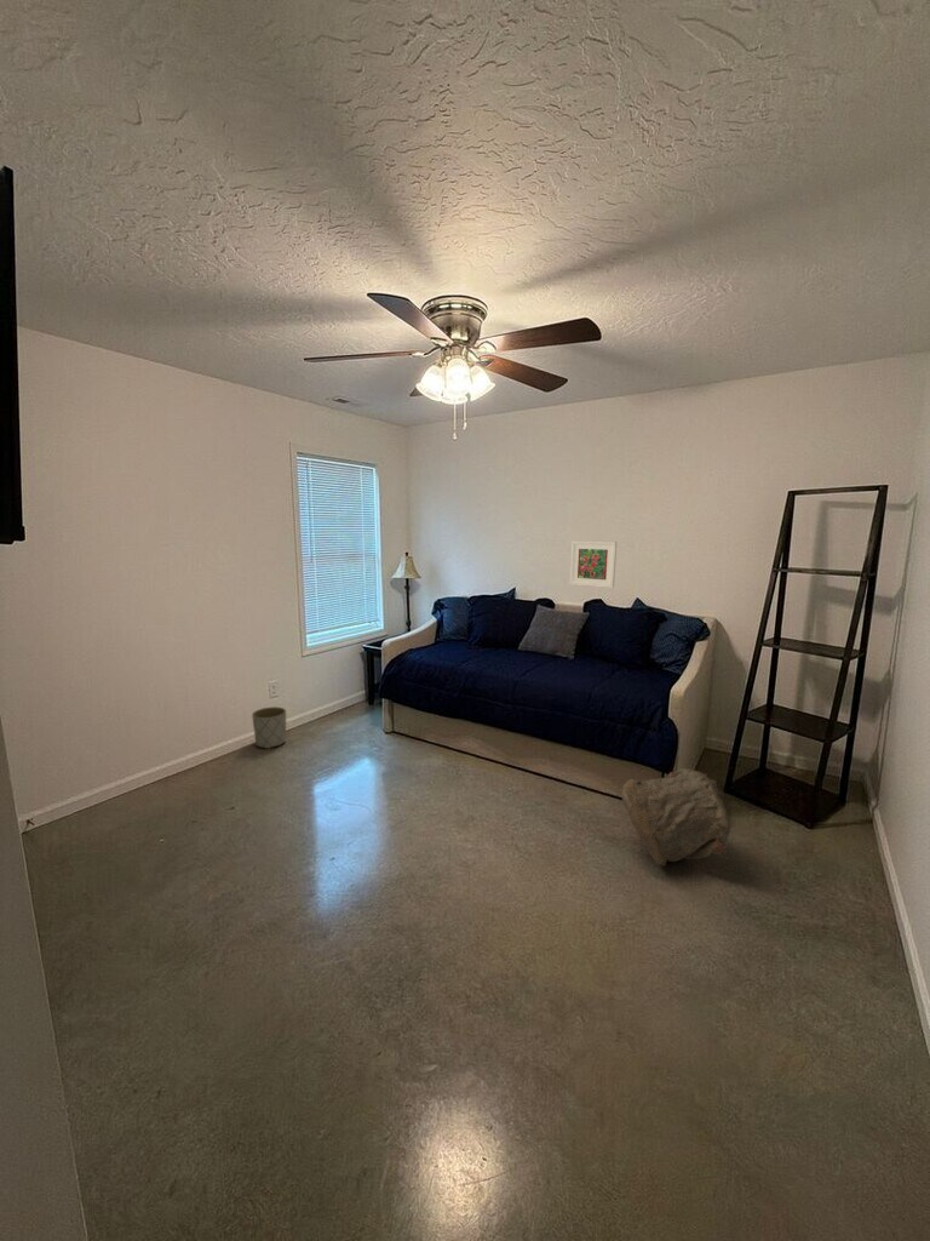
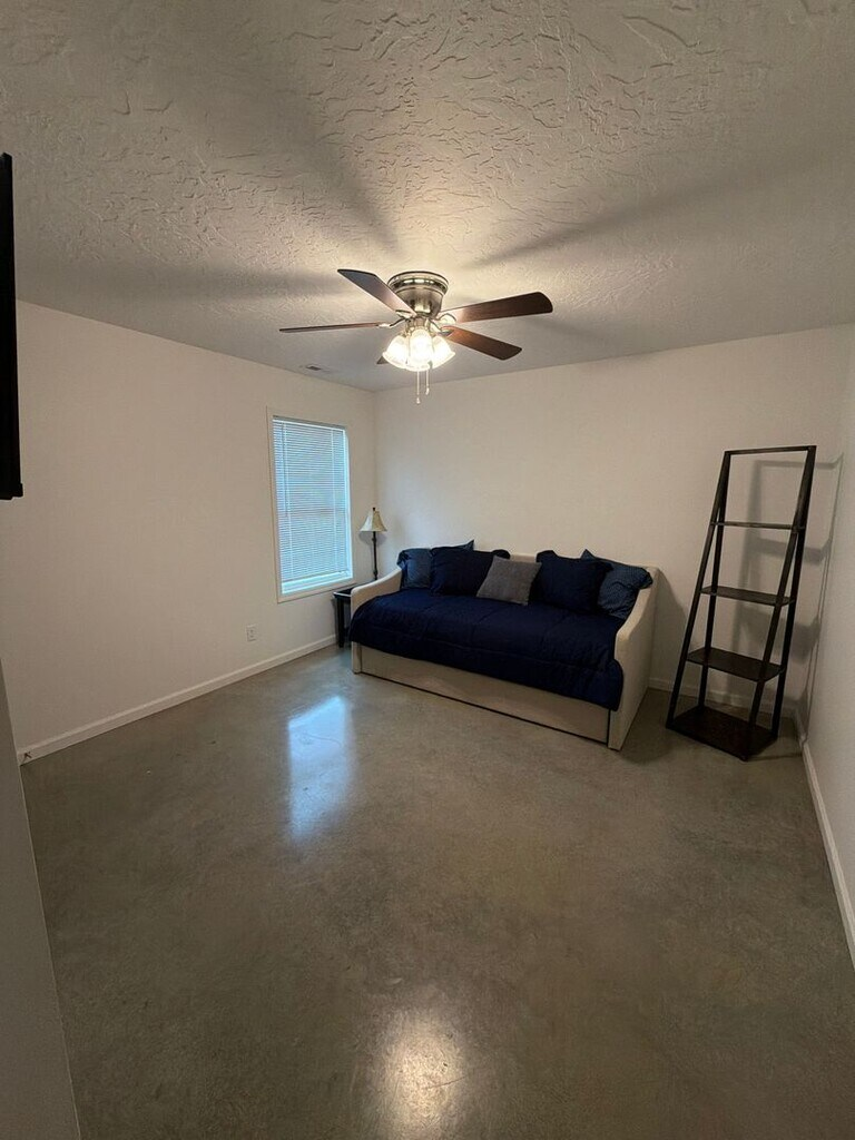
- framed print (592, 564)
- bag (664, 813)
- planter (270, 727)
